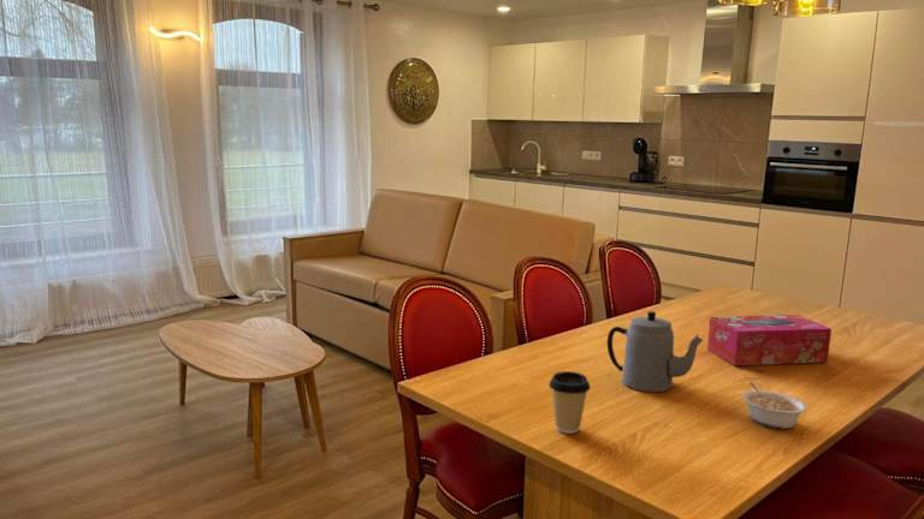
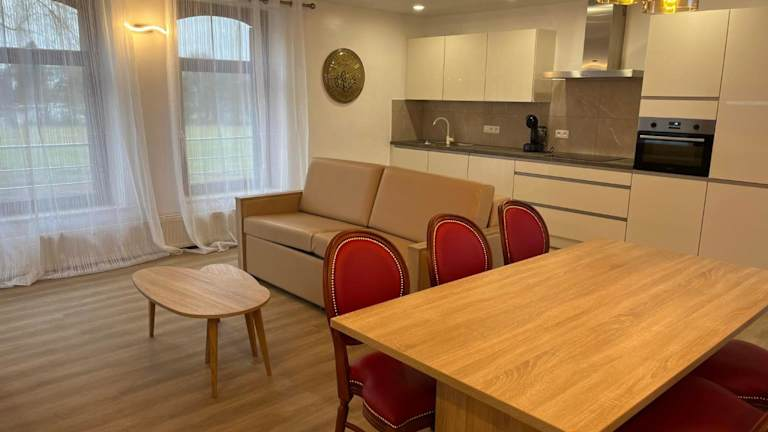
- teapot (652, 348)
- legume (770, 407)
- coffee cup (568, 402)
- tissue box (766, 339)
